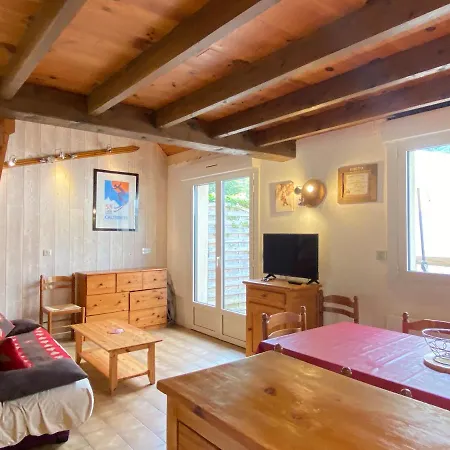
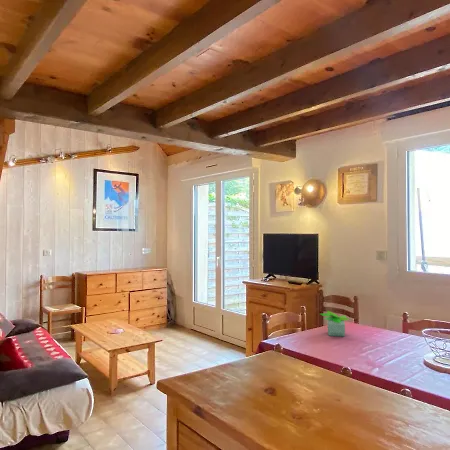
+ potted plant (334, 323)
